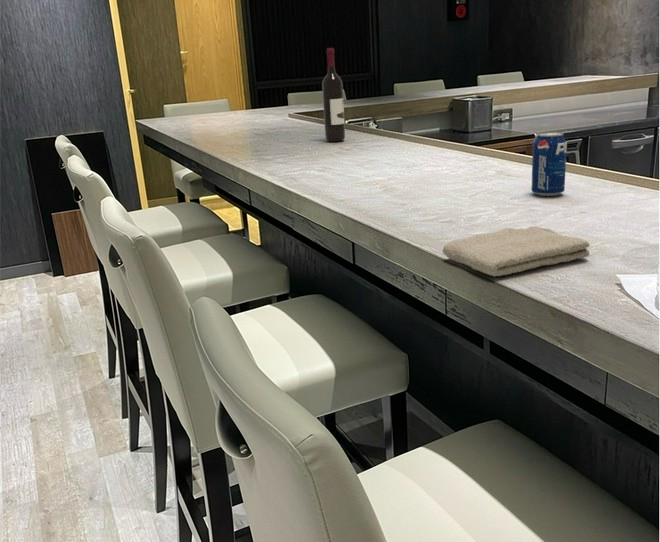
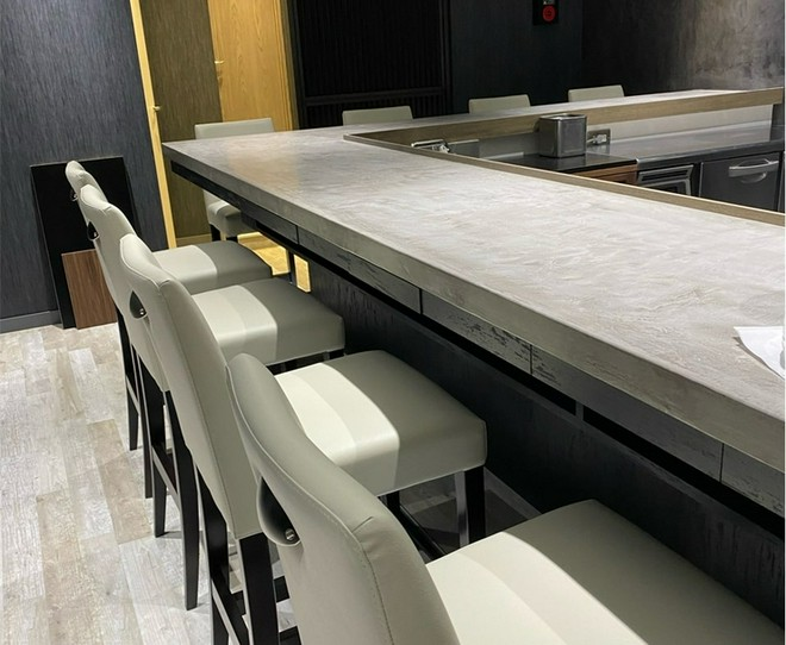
- wine bottle (332, 95)
- beverage can (548, 164)
- washcloth (516, 248)
